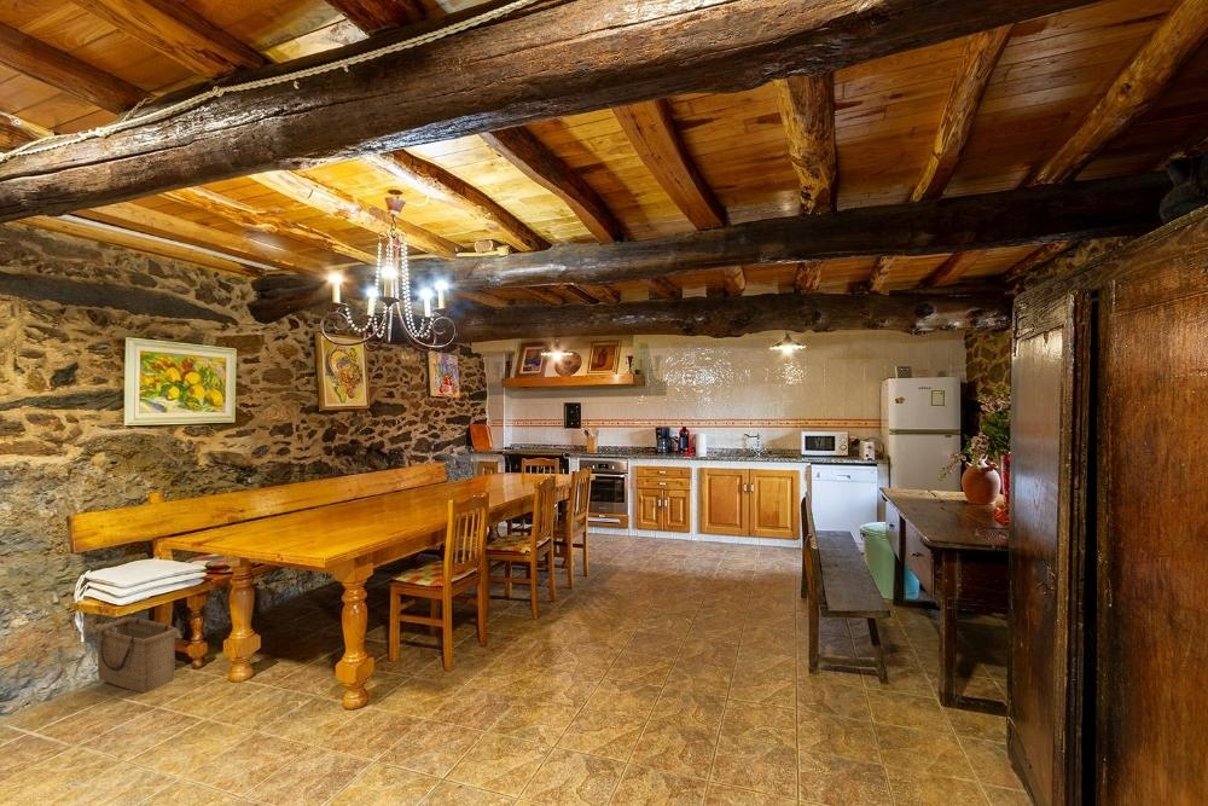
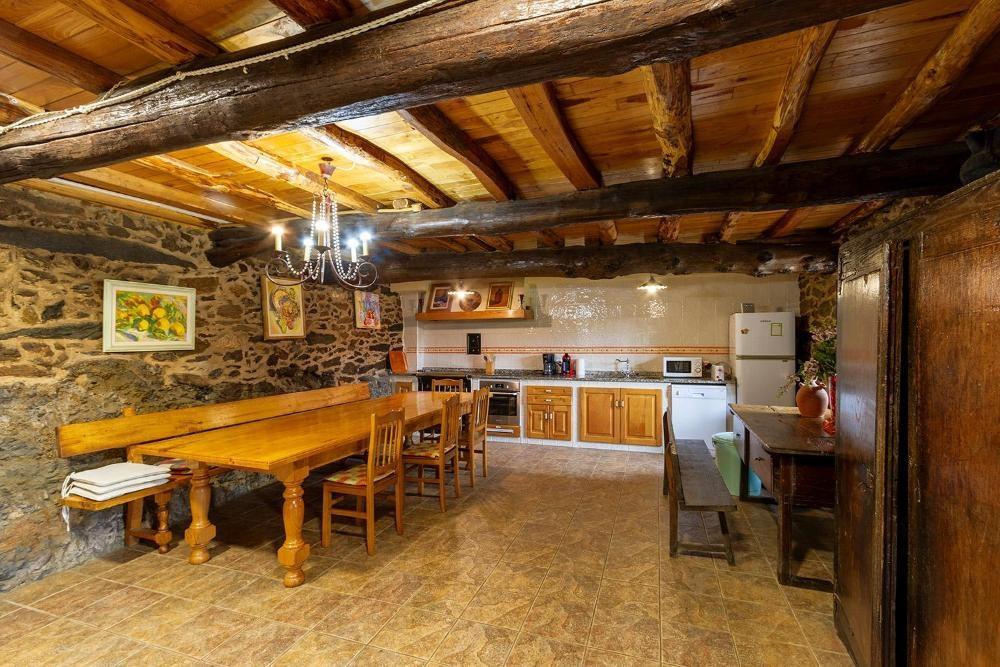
- basket (135, 654)
